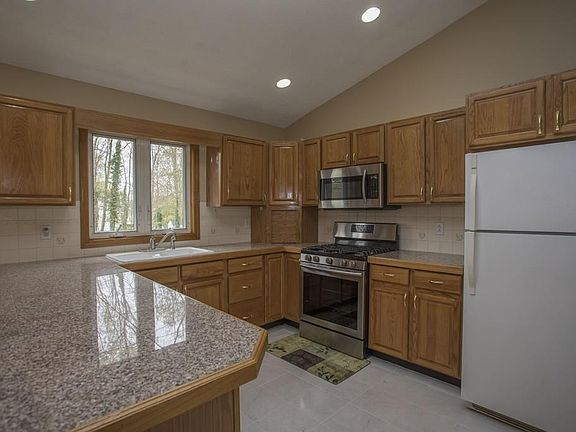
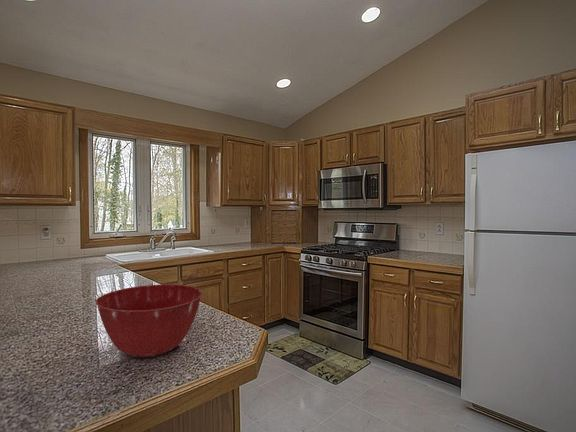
+ mixing bowl (152, 320)
